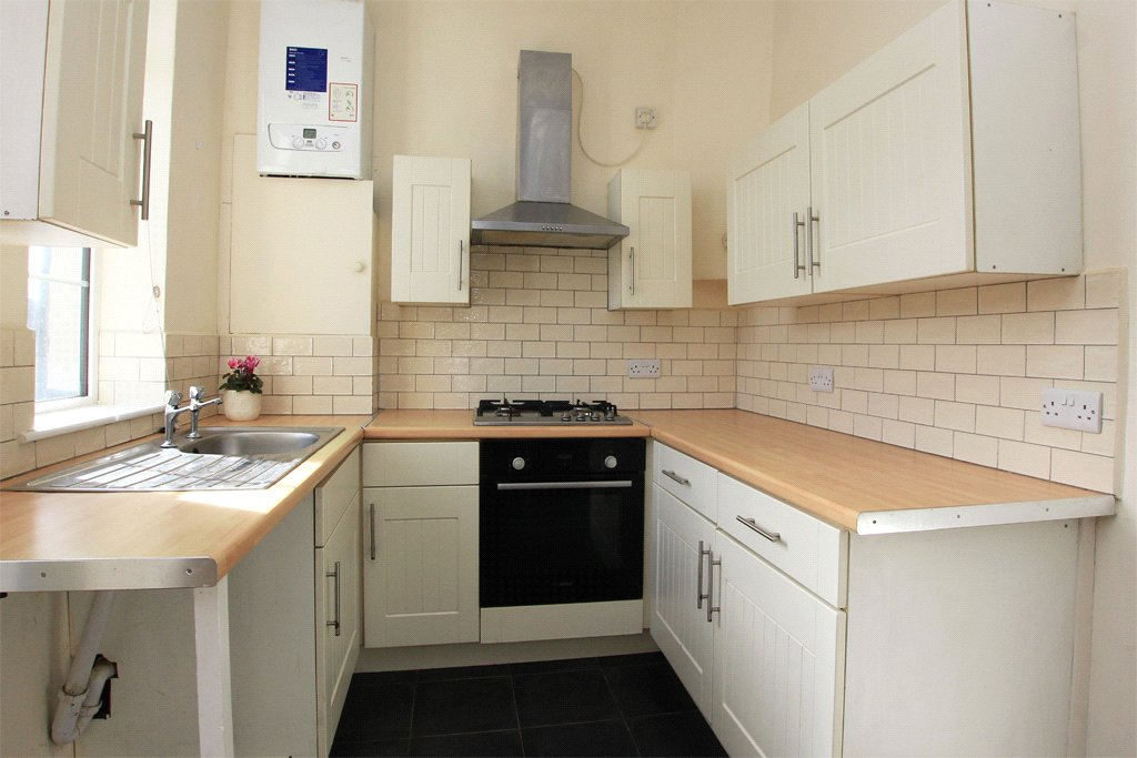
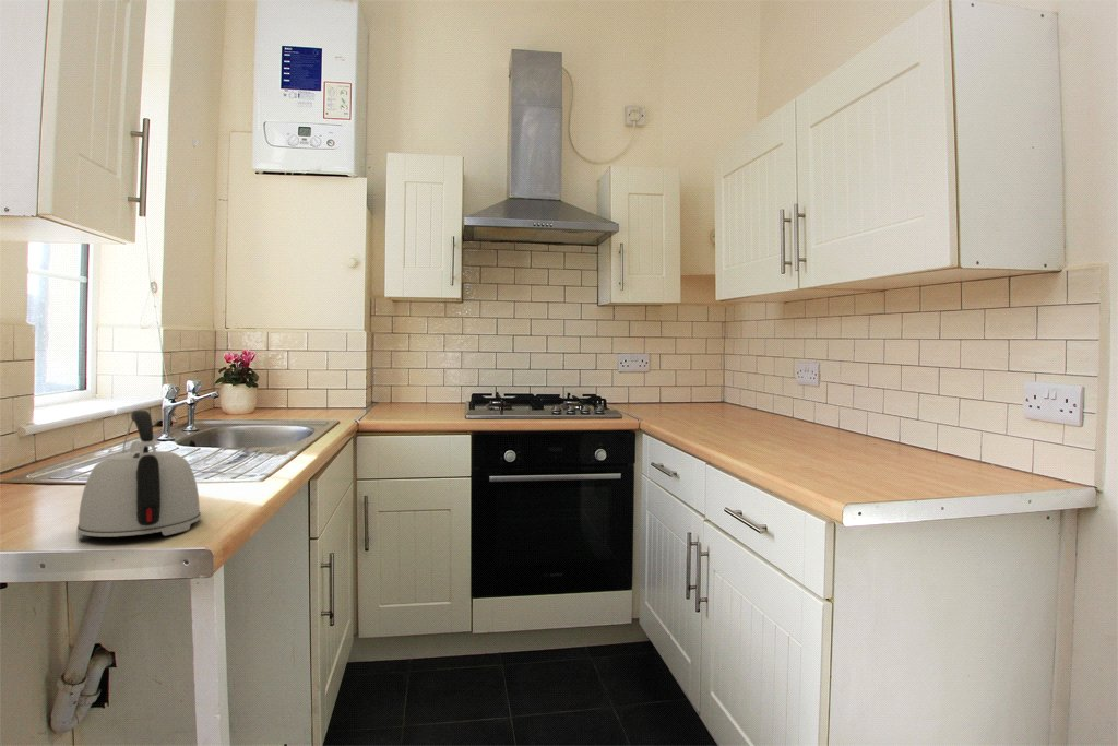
+ kettle (141, 469)
